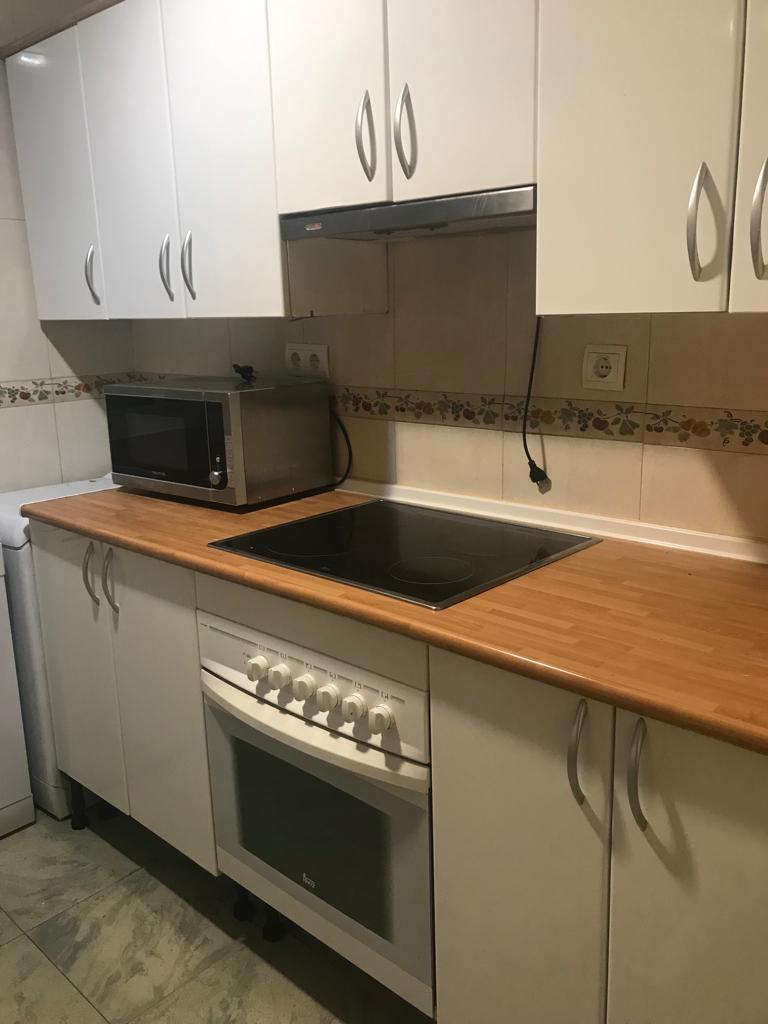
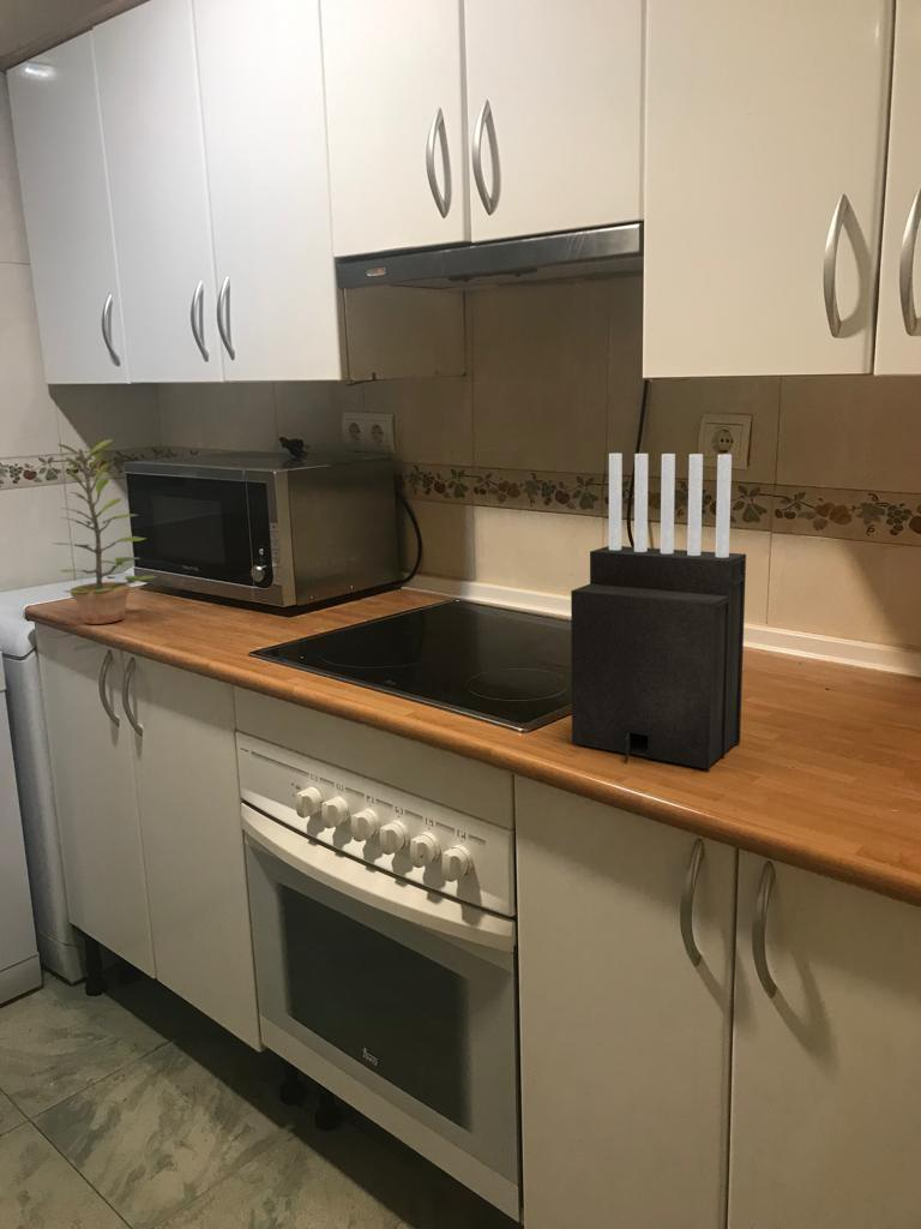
+ plant (101, 530)
+ knife block (652, 605)
